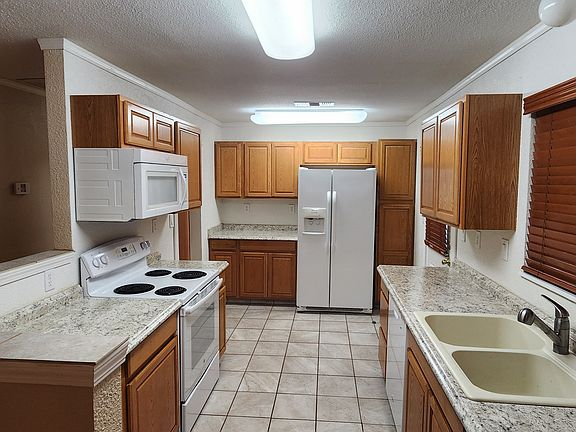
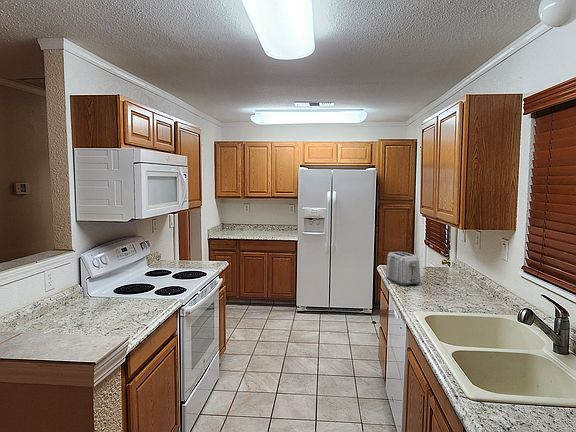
+ toaster (401, 267)
